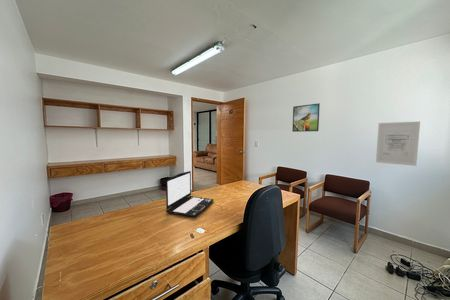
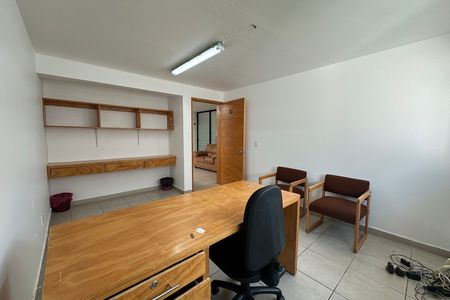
- laptop (190, 190)
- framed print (305, 118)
- wall art (396, 143)
